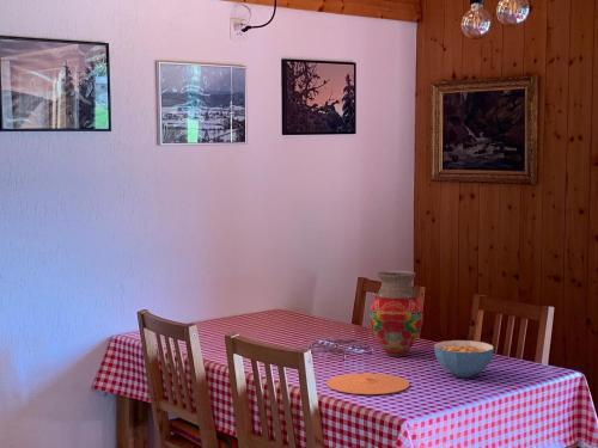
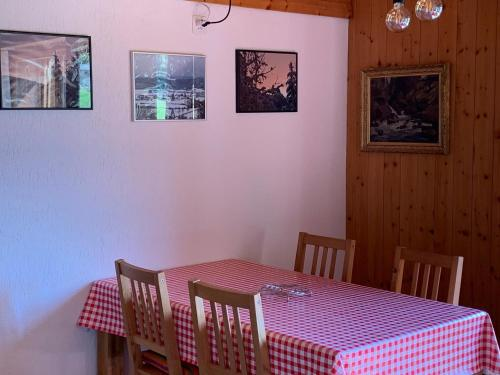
- vase (396, 313)
- cereal bowl (463, 360)
- plate (367, 380)
